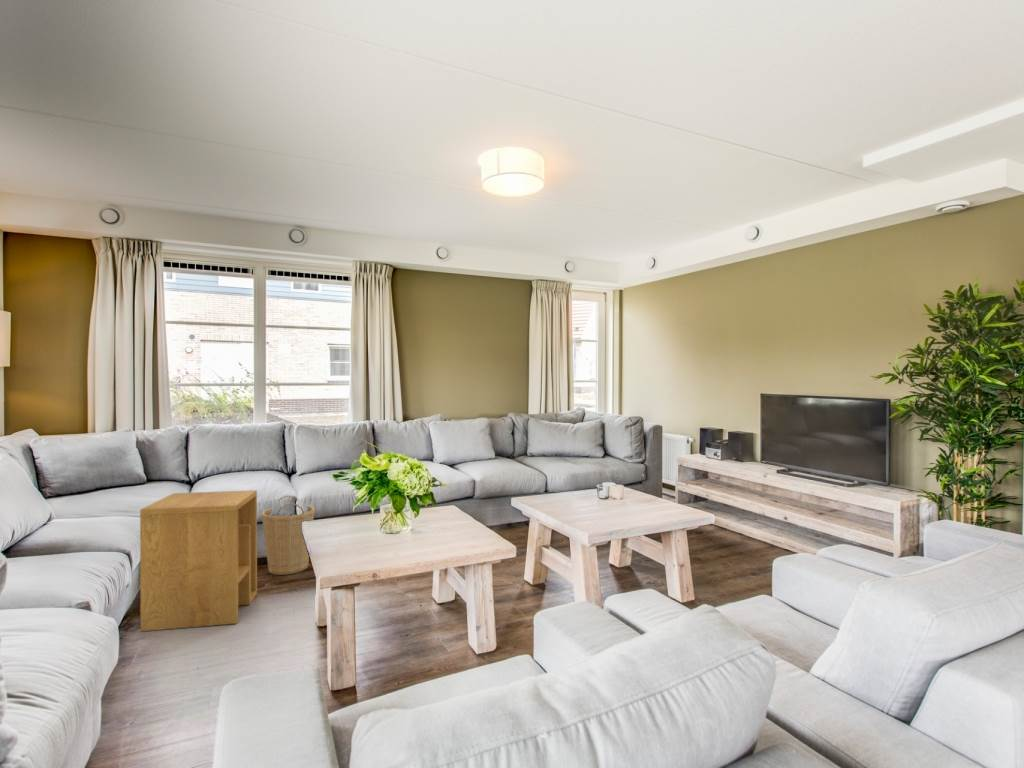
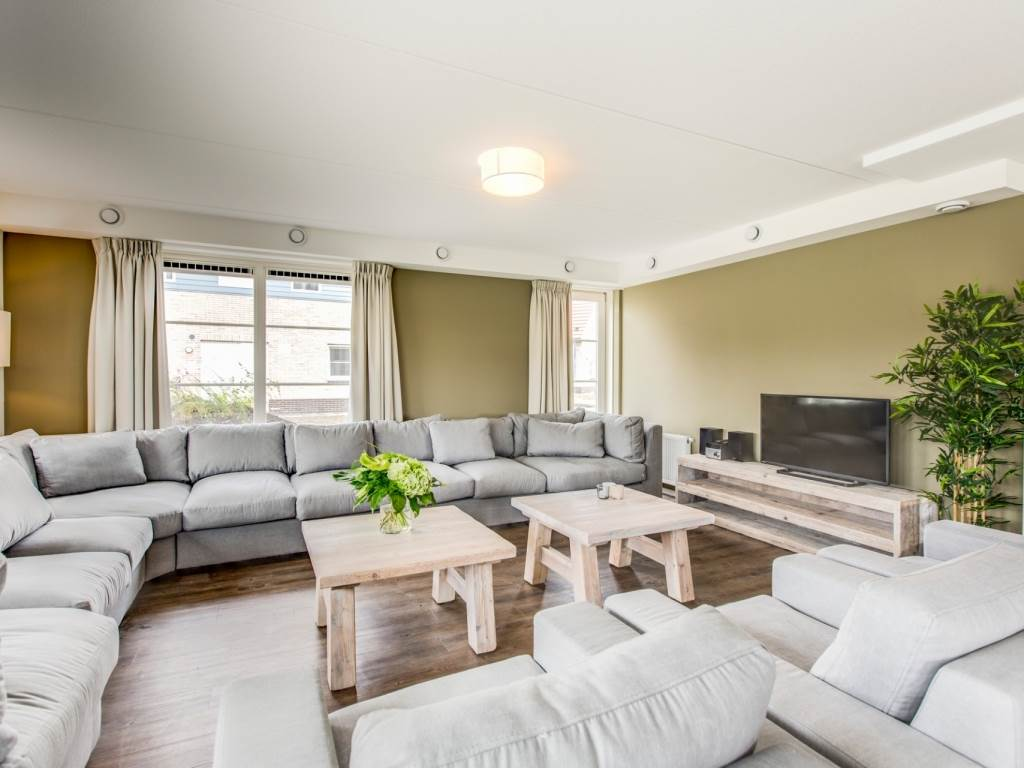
- basket (288, 533)
- side table (203, 555)
